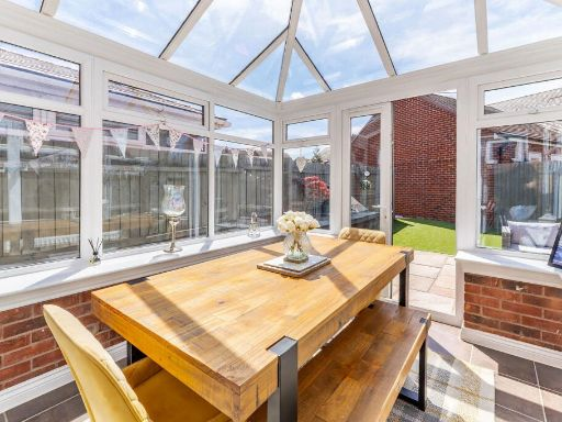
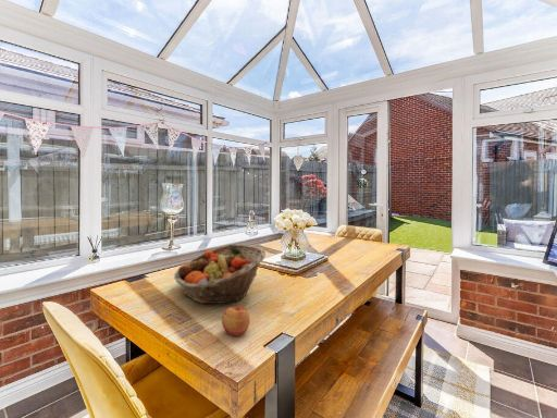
+ apple (235, 319)
+ fruit basket (220, 270)
